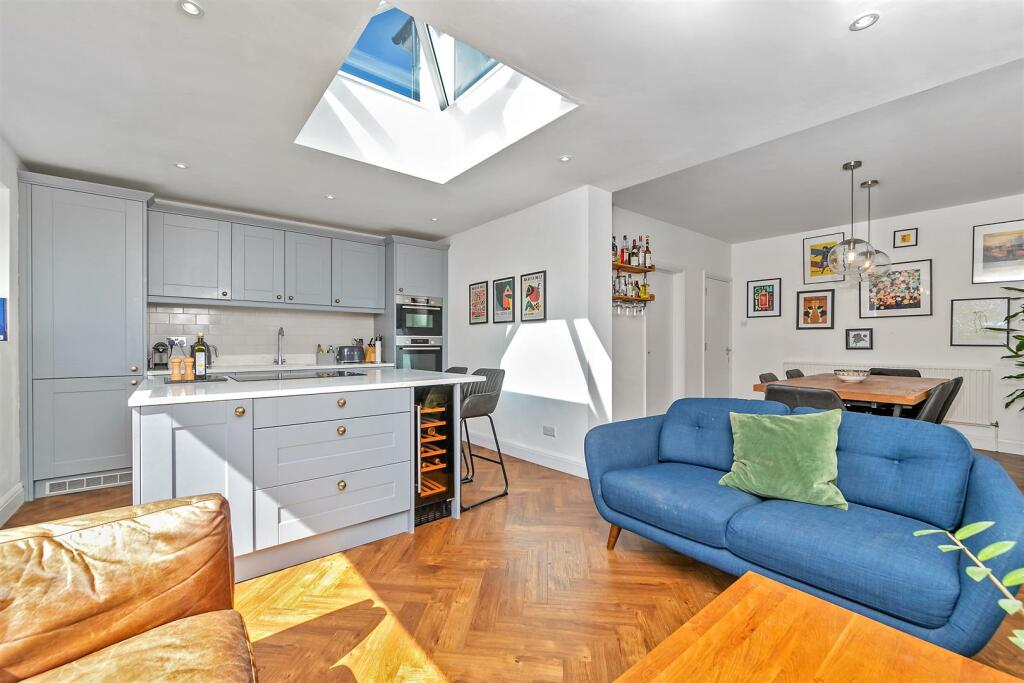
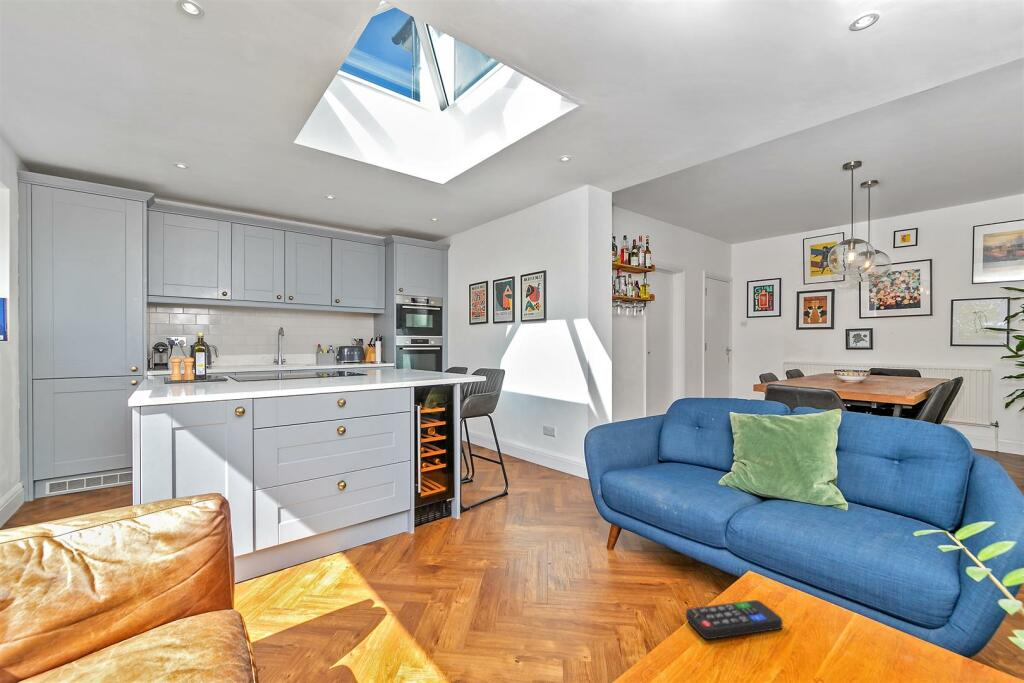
+ remote control (733, 617)
